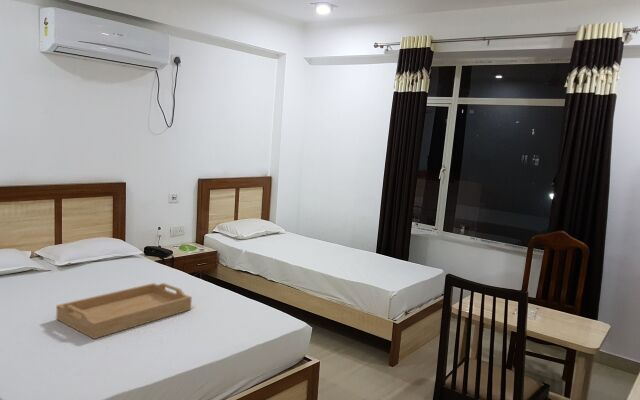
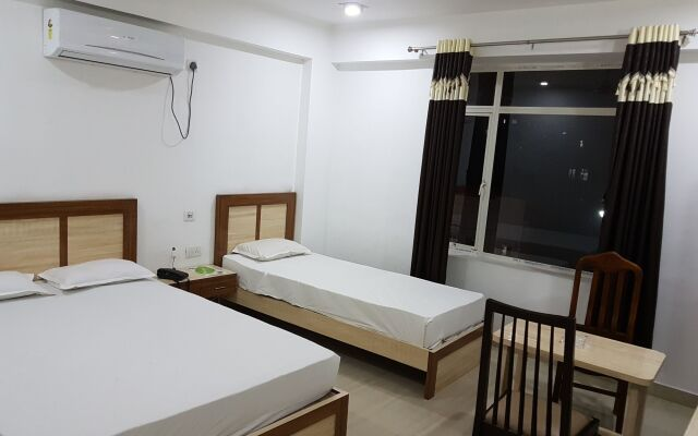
- serving tray (127, 305)
